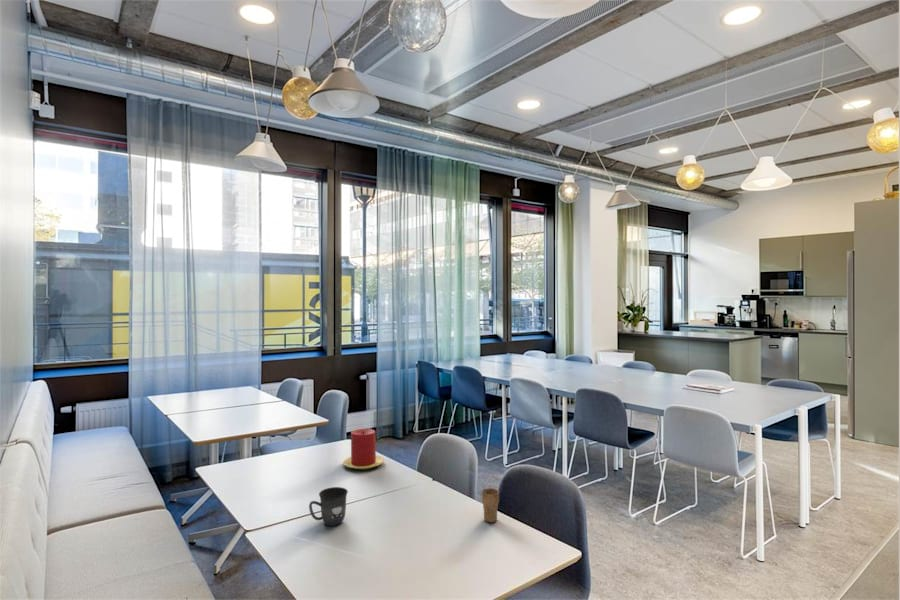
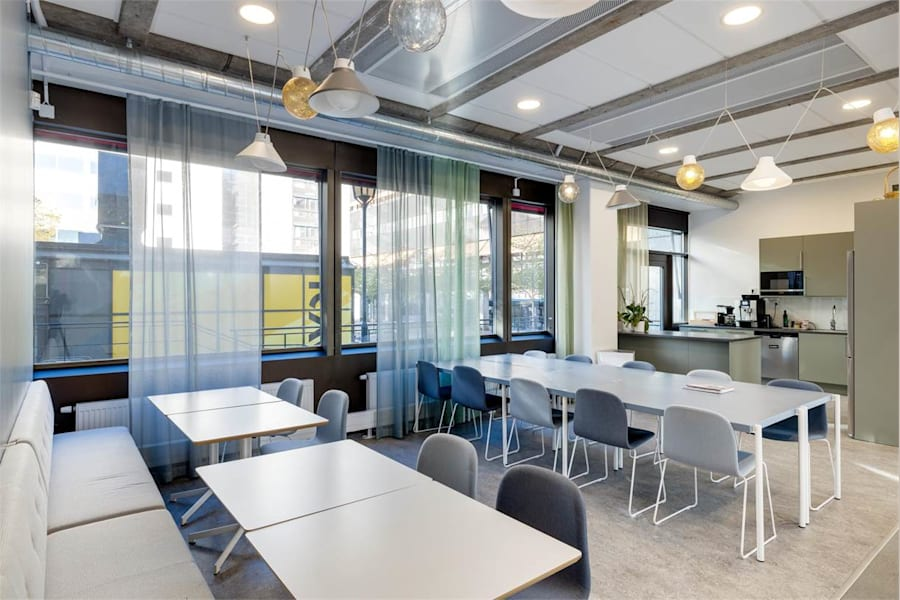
- mug (328, 508)
- candle (363, 448)
- cup (490, 501)
